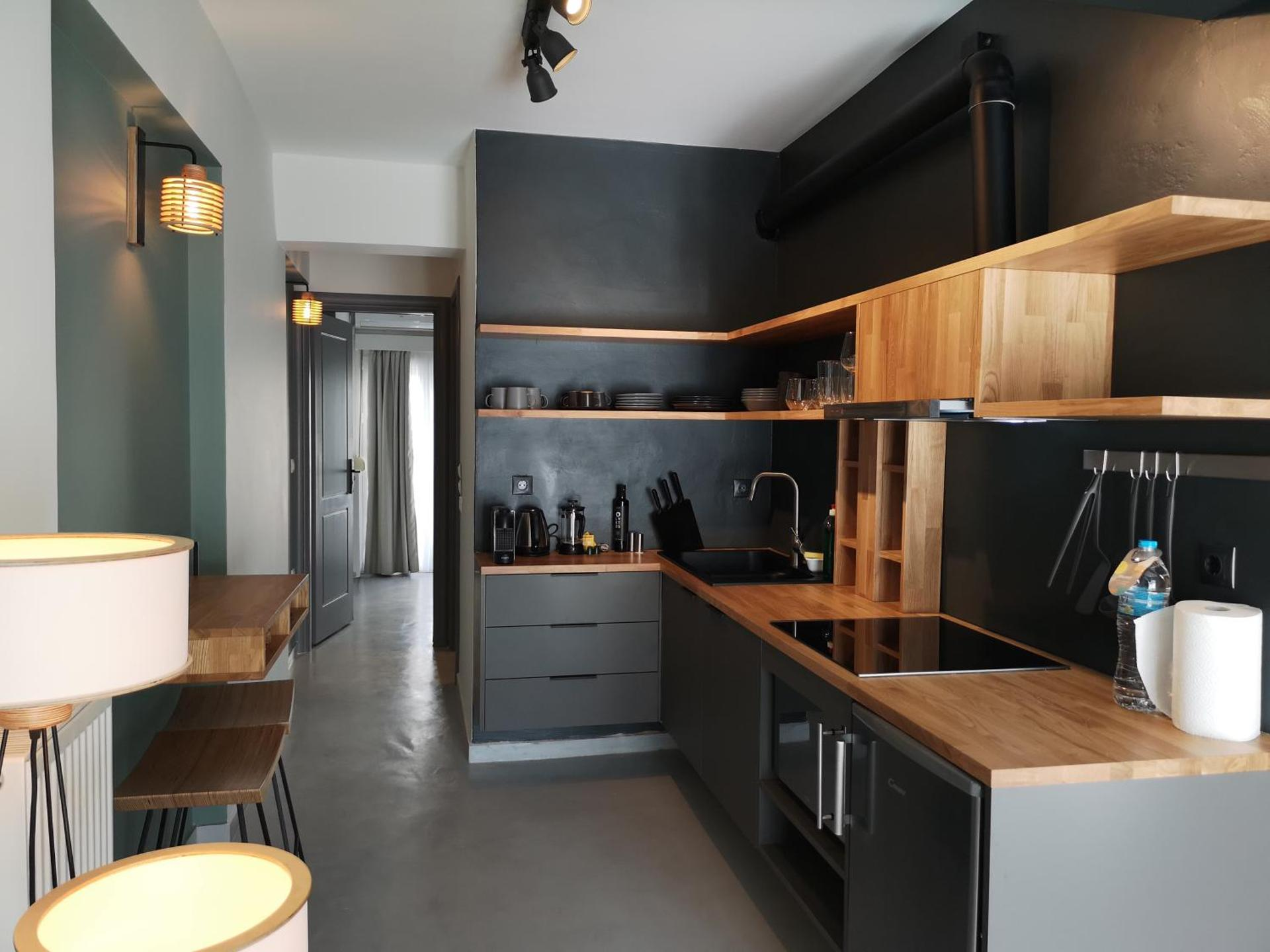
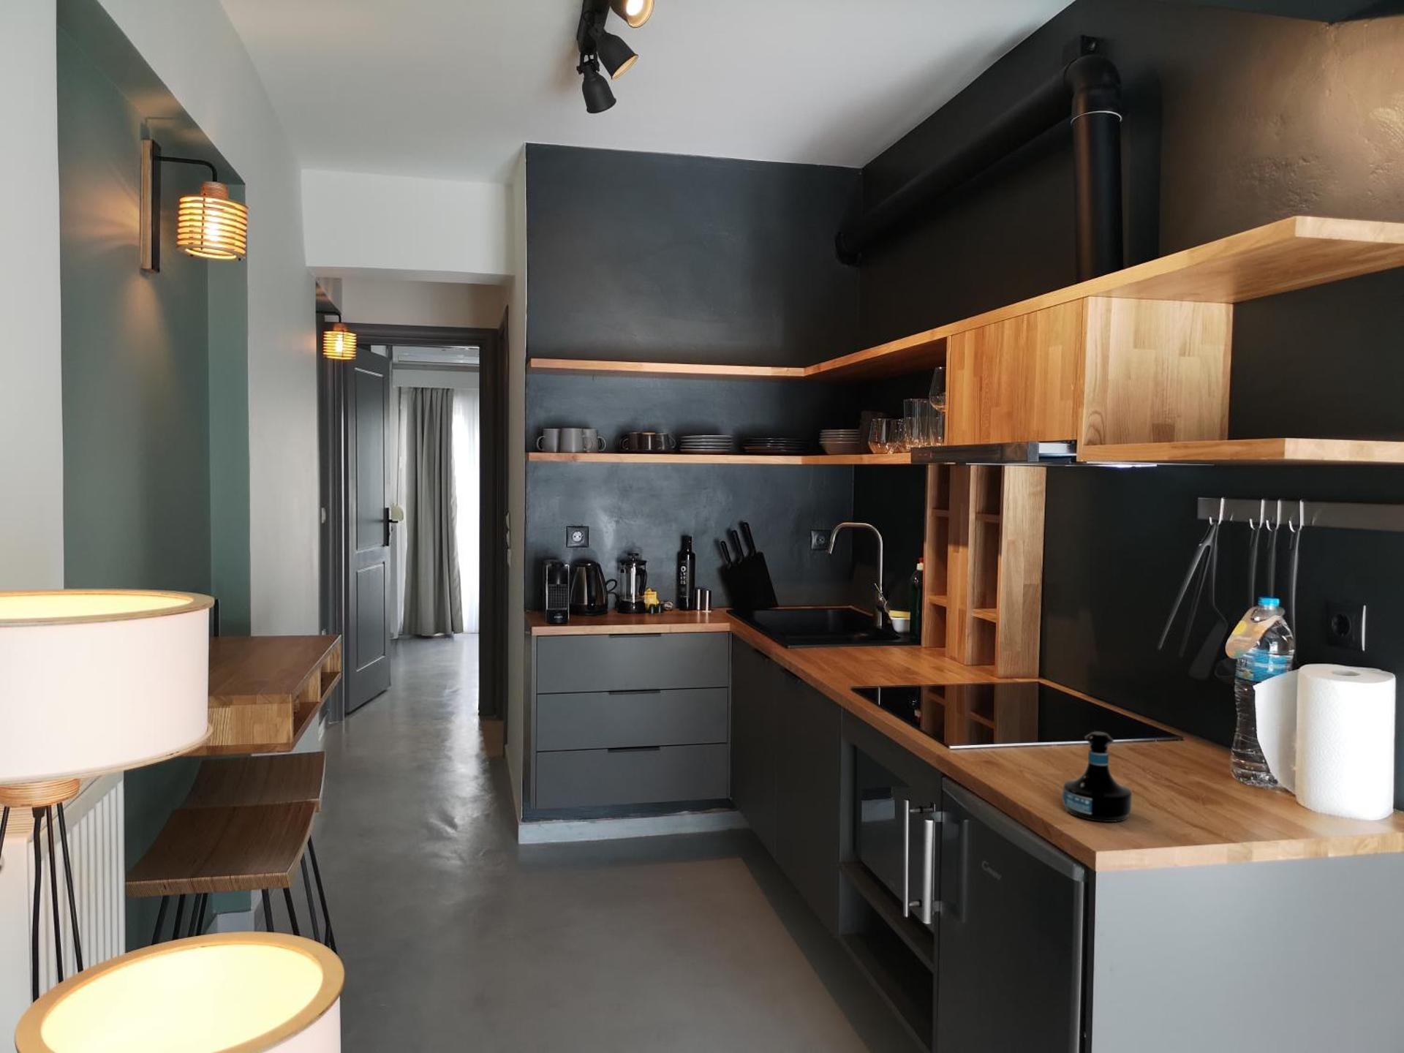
+ tequila bottle (1098, 772)
